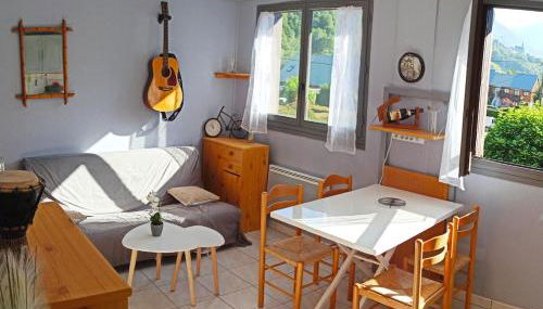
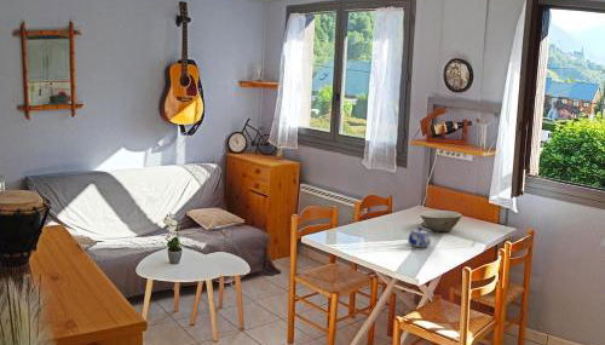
+ teapot (417, 236)
+ bowl (439, 220)
